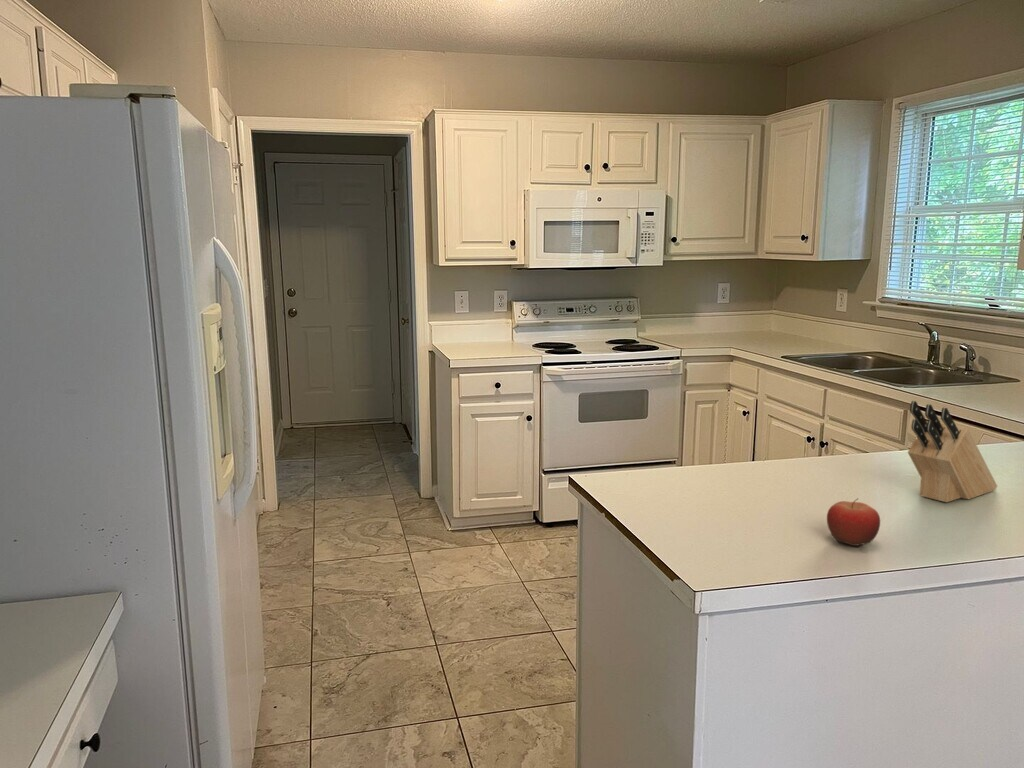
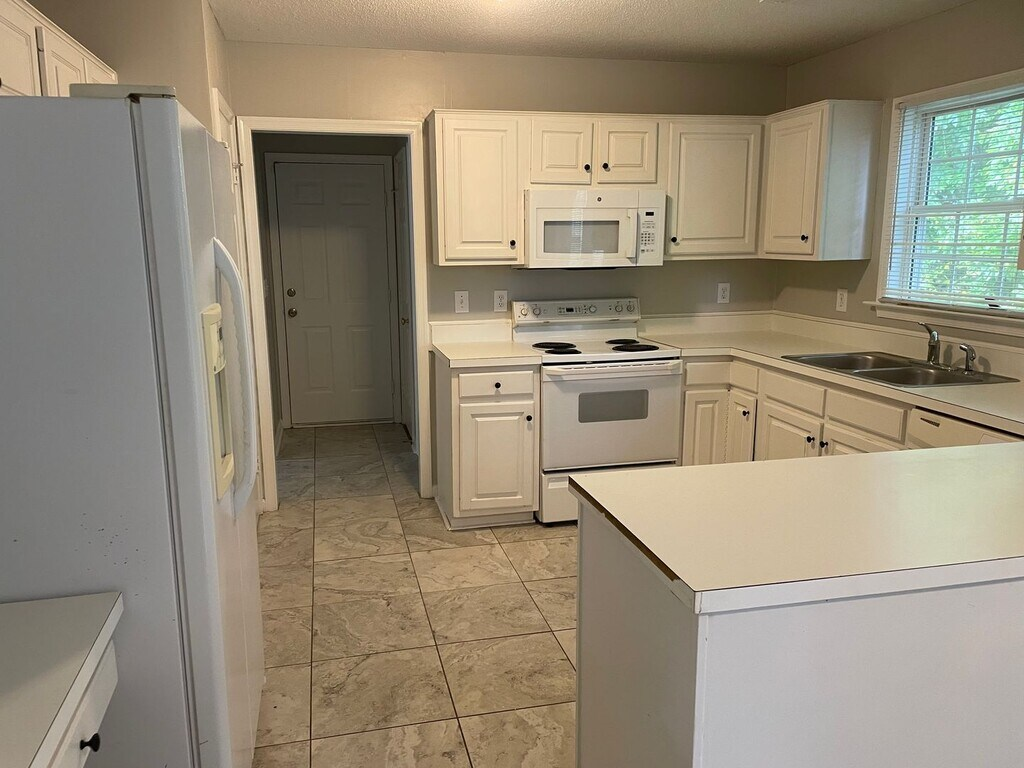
- fruit (853, 519)
- knife block (951, 447)
